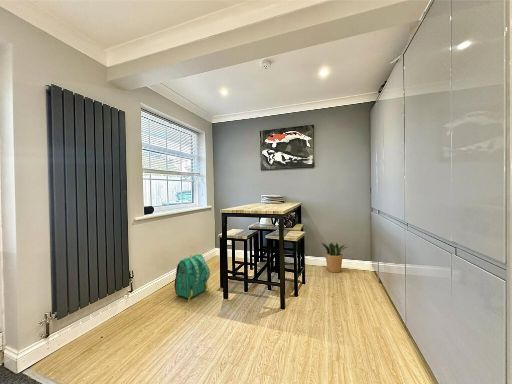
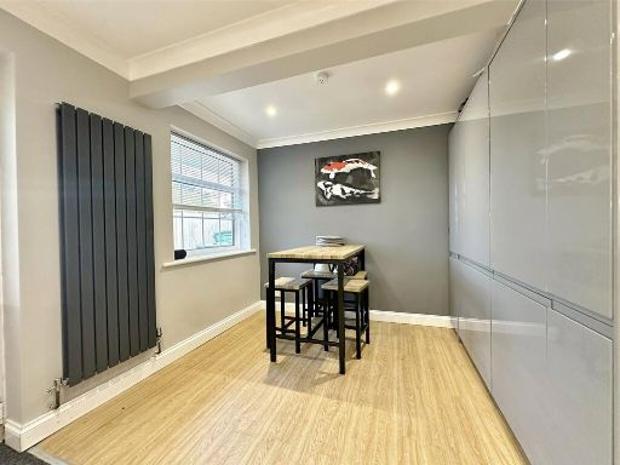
- backpack (192, 273)
- potted plant (334, 256)
